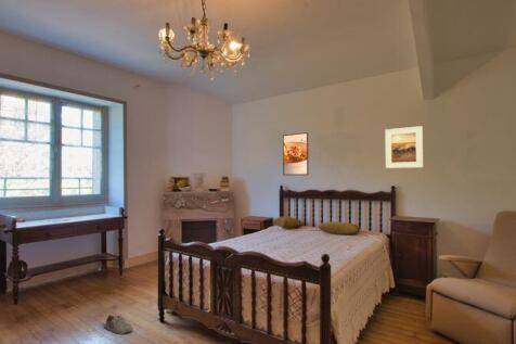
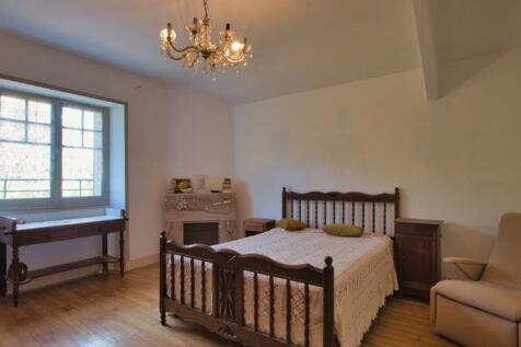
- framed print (295, 154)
- shoe (118, 322)
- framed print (403, 148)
